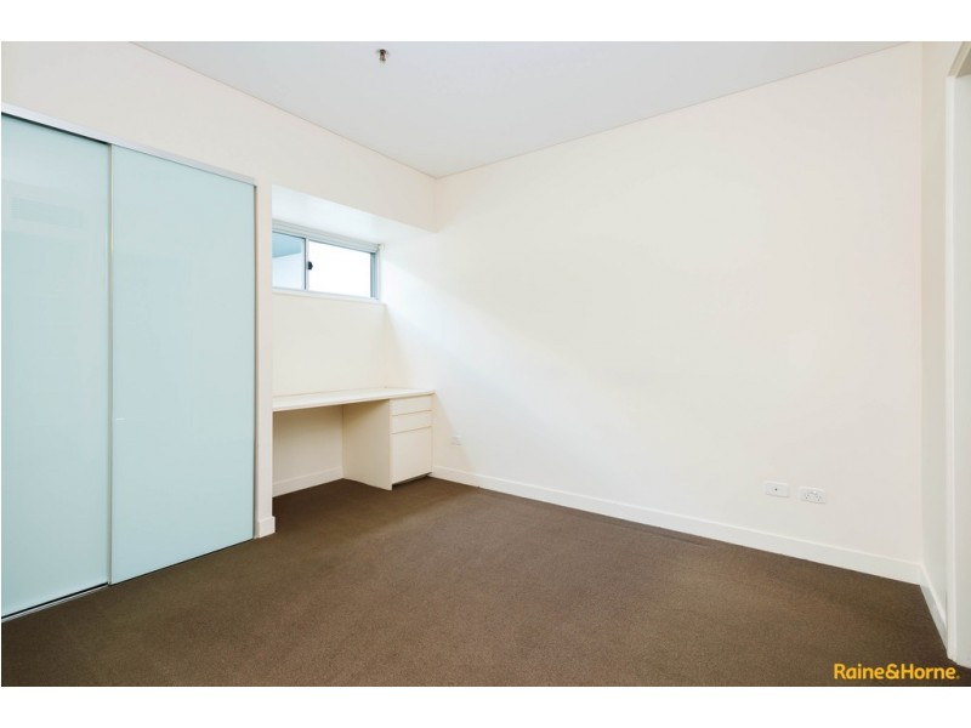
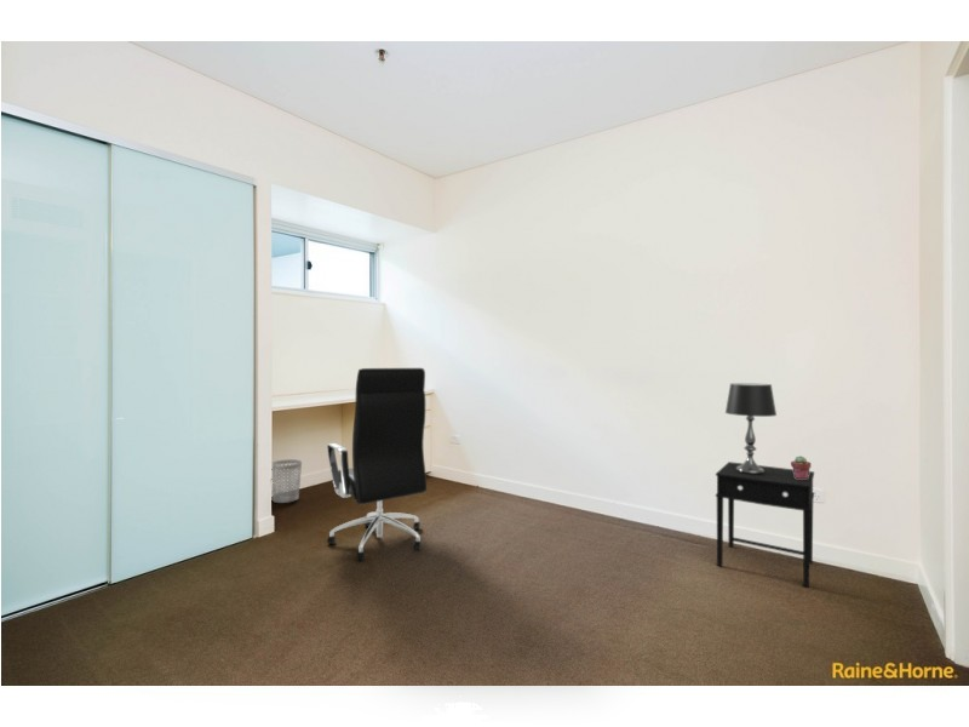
+ table lamp (750, 428)
+ potted succulent (801, 465)
+ side table (764, 504)
+ office chair (380, 453)
+ wastebasket (285, 480)
